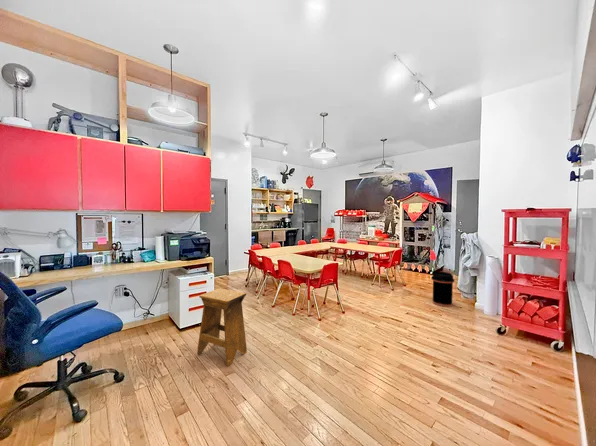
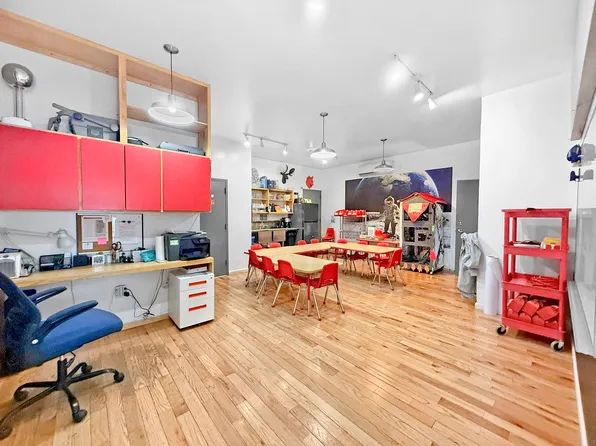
- stool (221, 324)
- trash can (442, 288)
